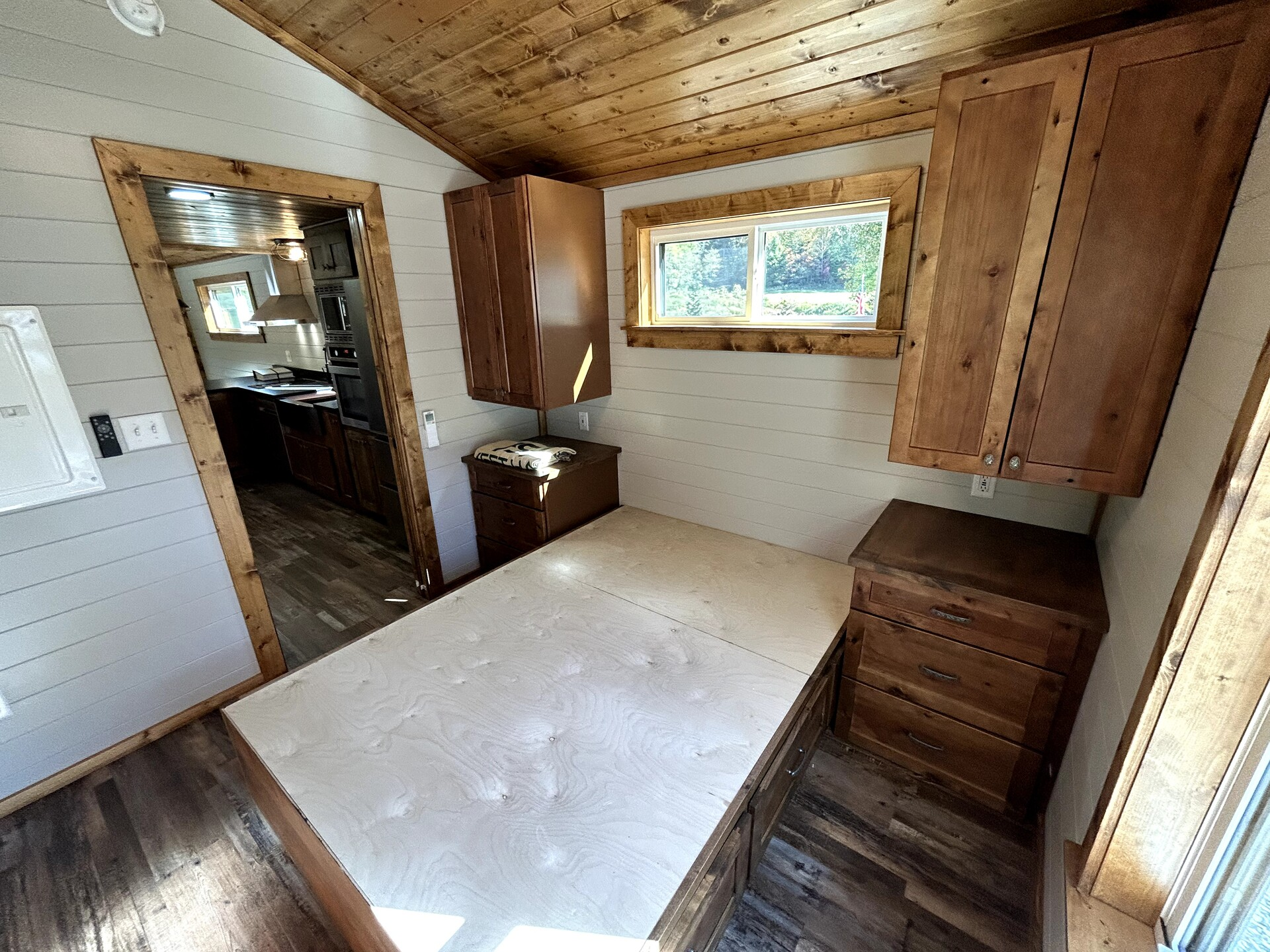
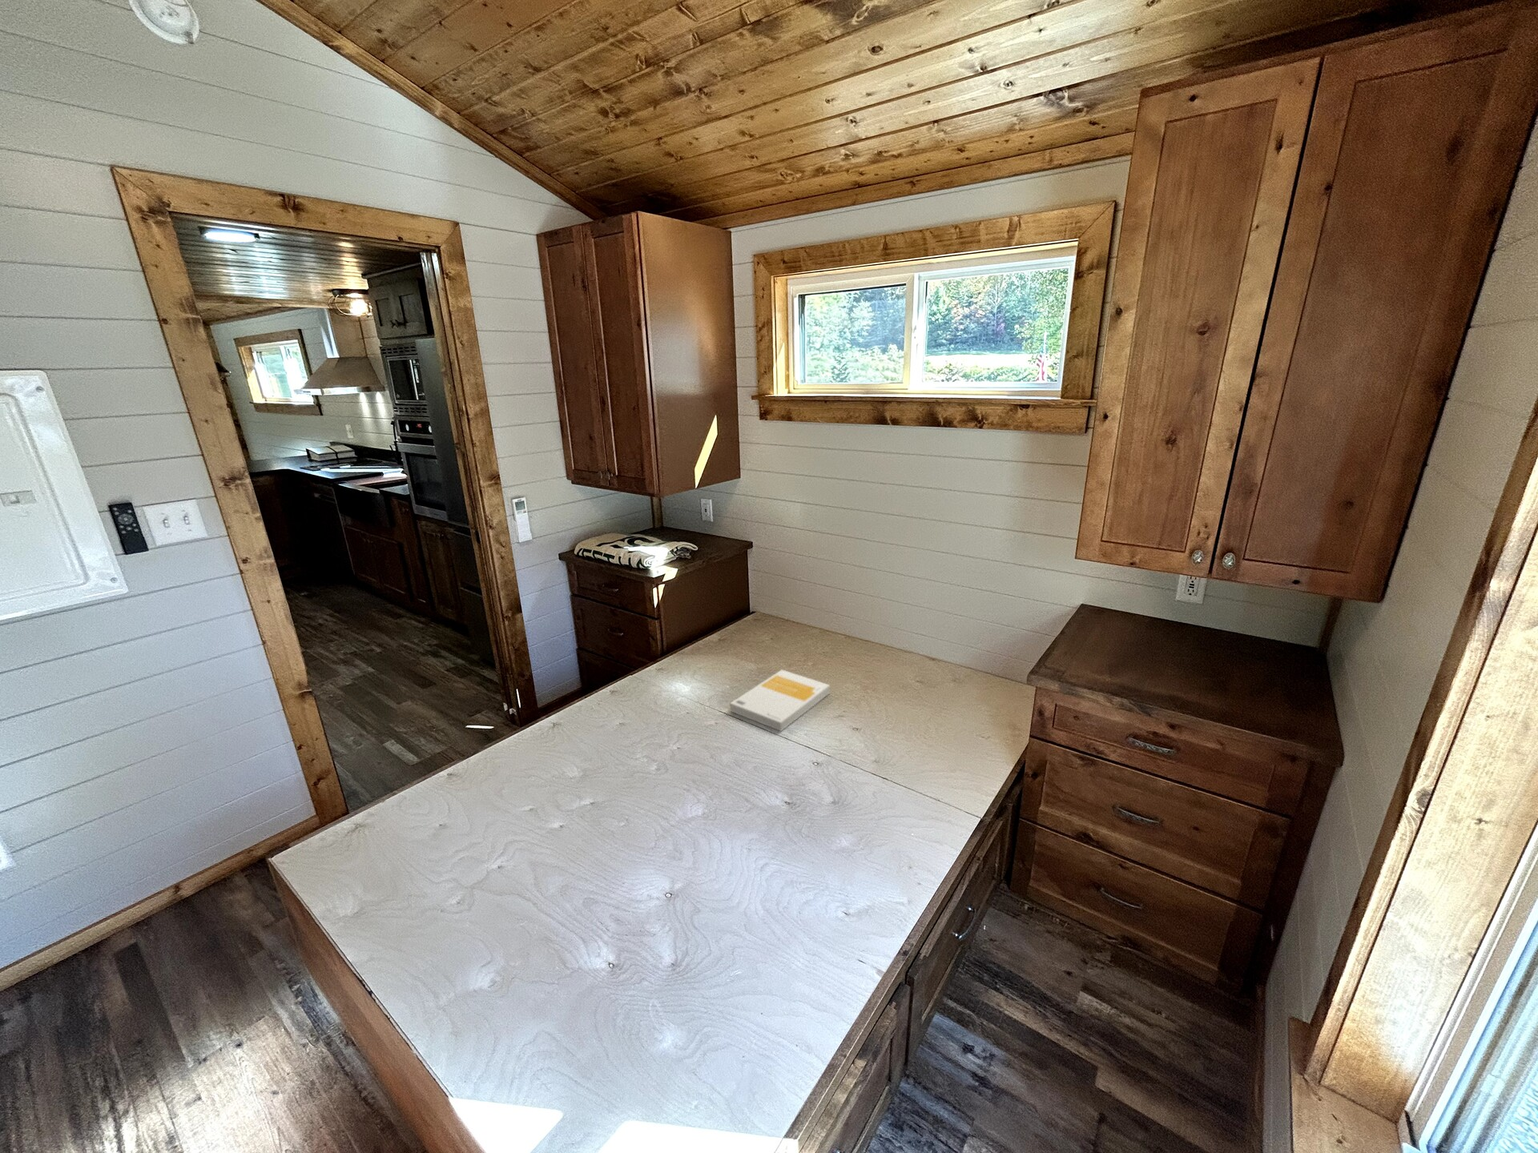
+ book (781, 698)
